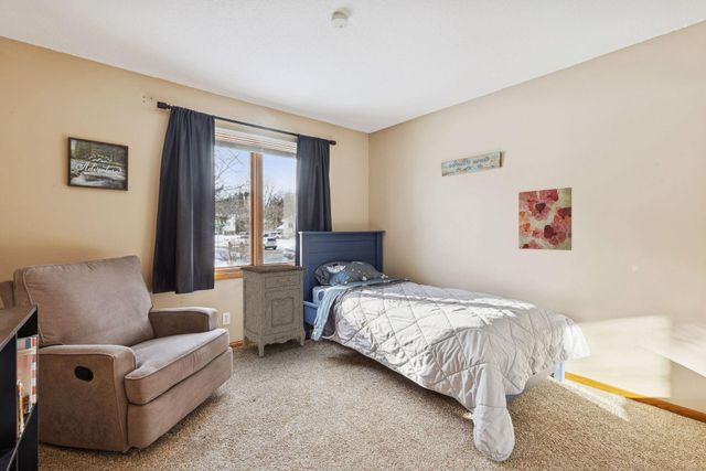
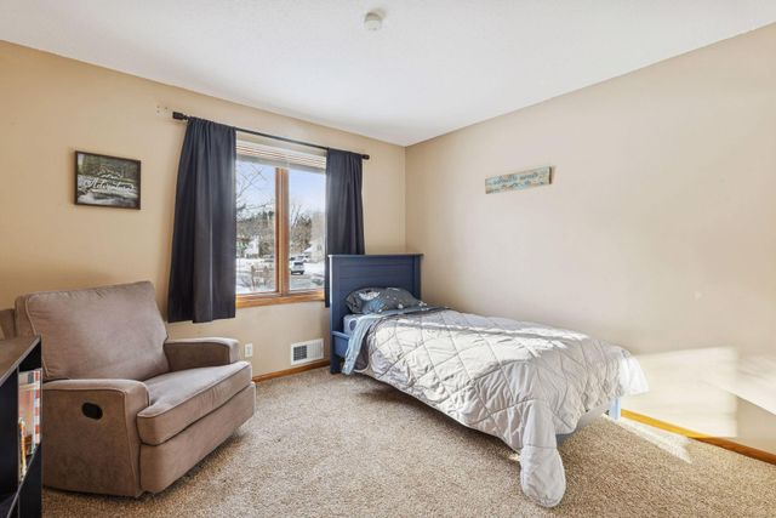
- wall art (544, 220)
- nightstand (275, 307)
